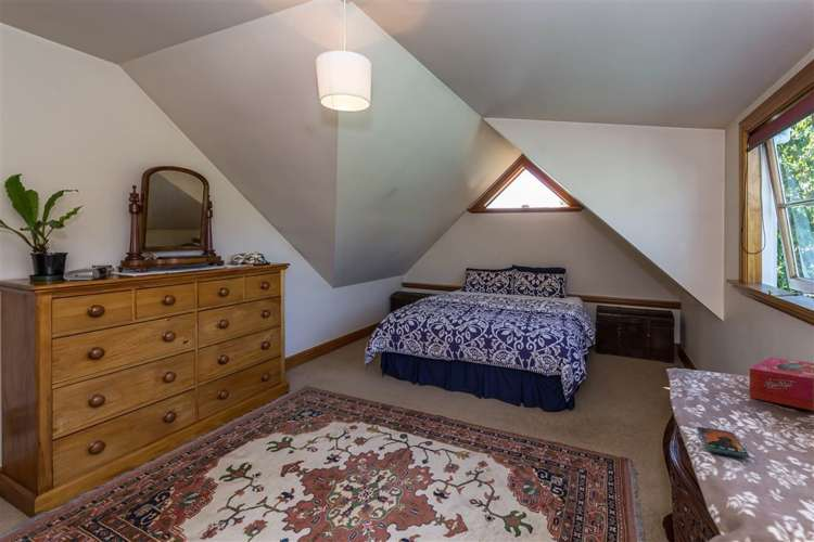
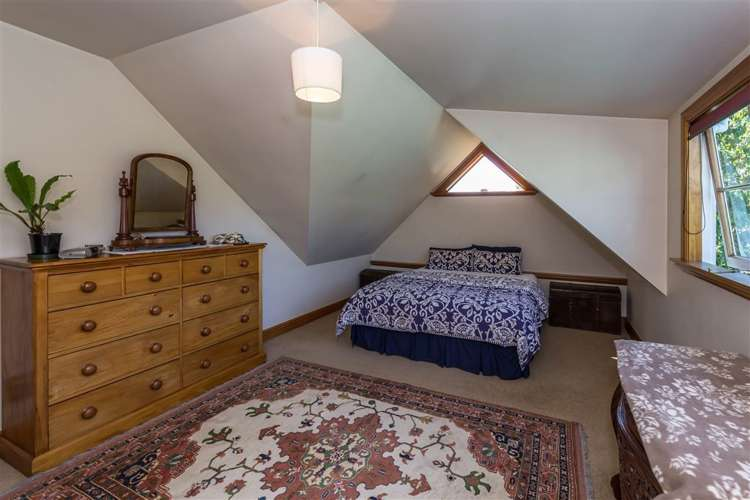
- tissue box (789, 380)
- smartphone (721, 440)
